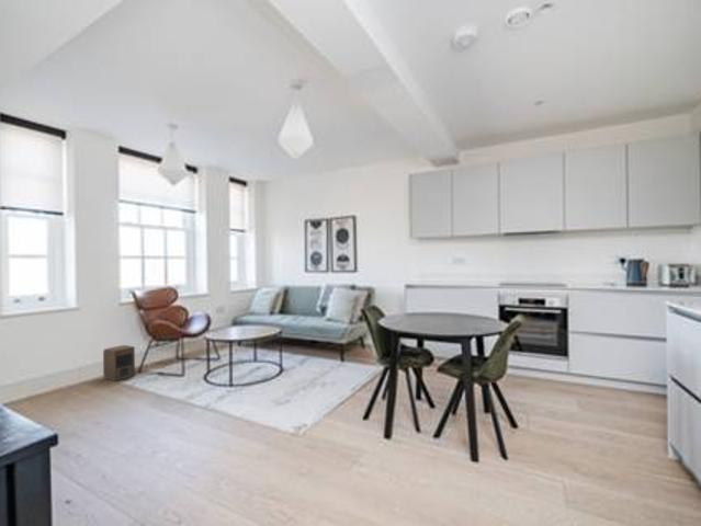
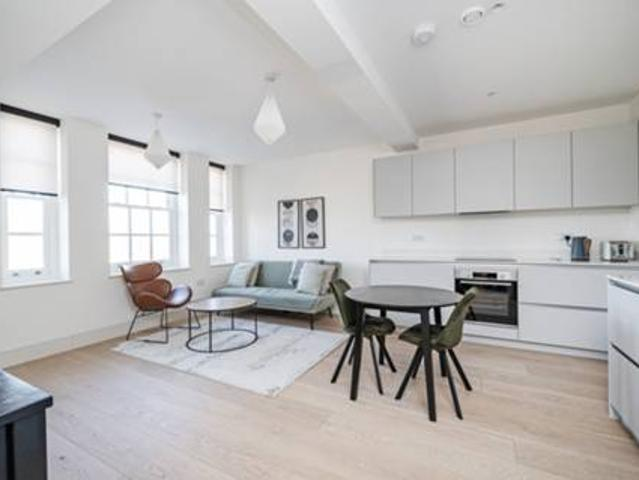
- speaker (118, 362)
